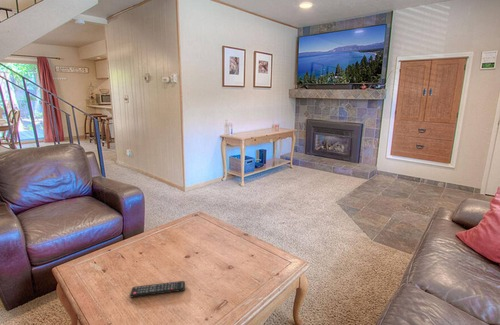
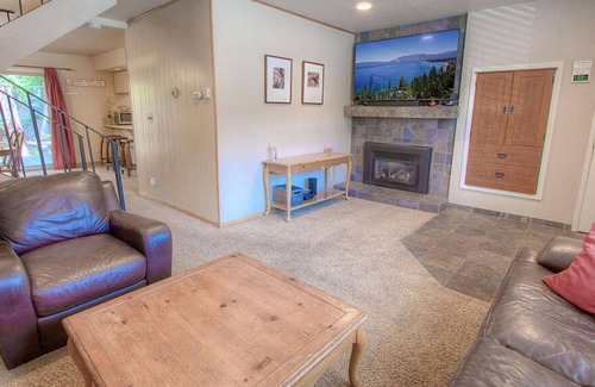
- remote control (158, 289)
